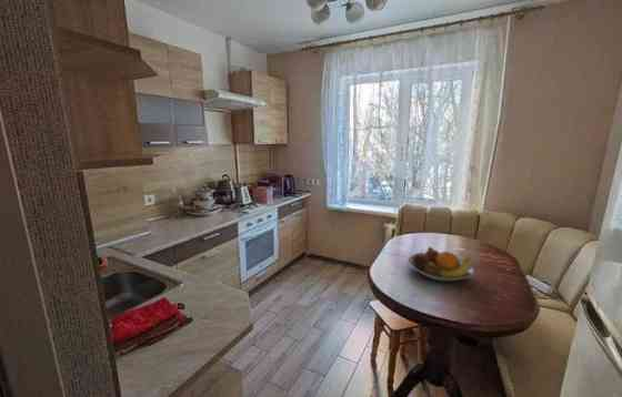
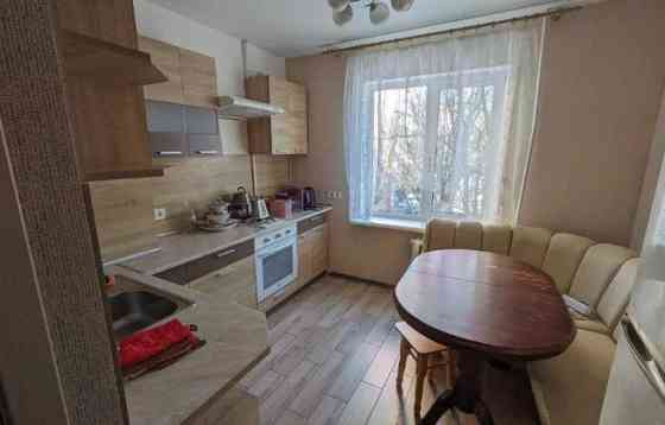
- fruit bowl (439, 262)
